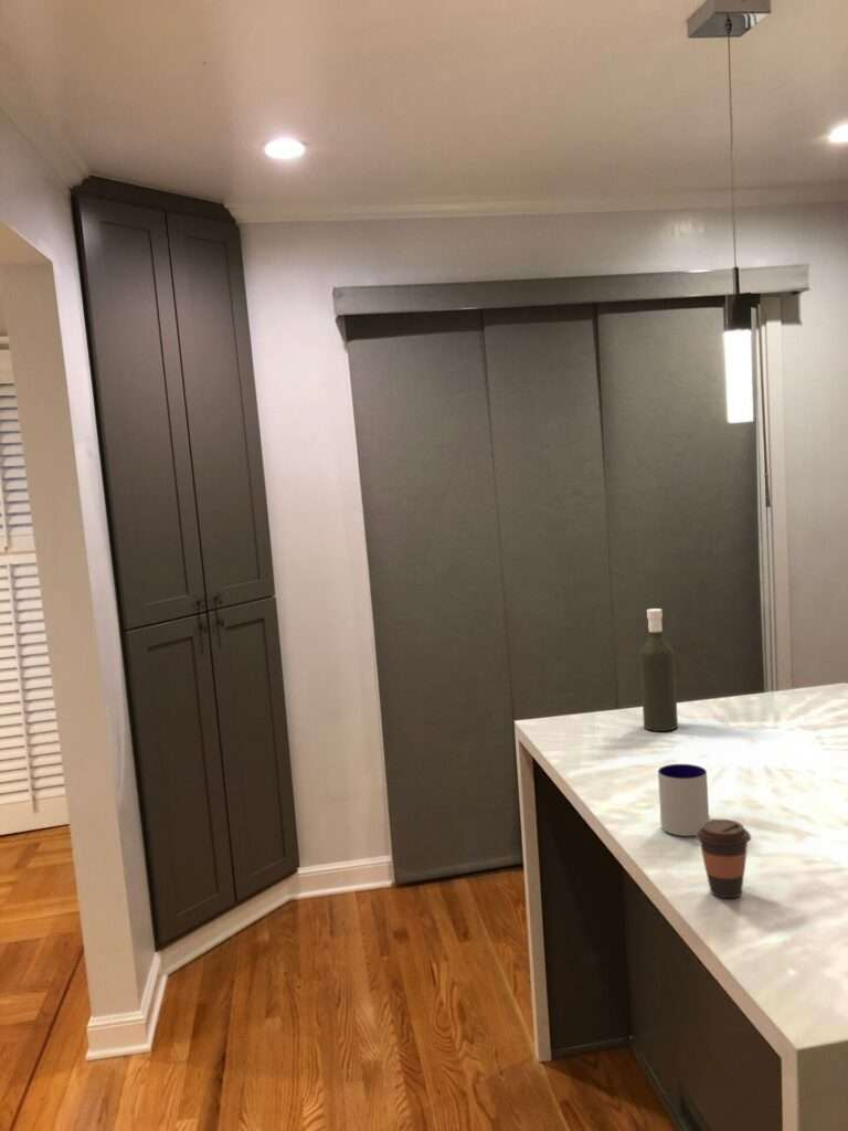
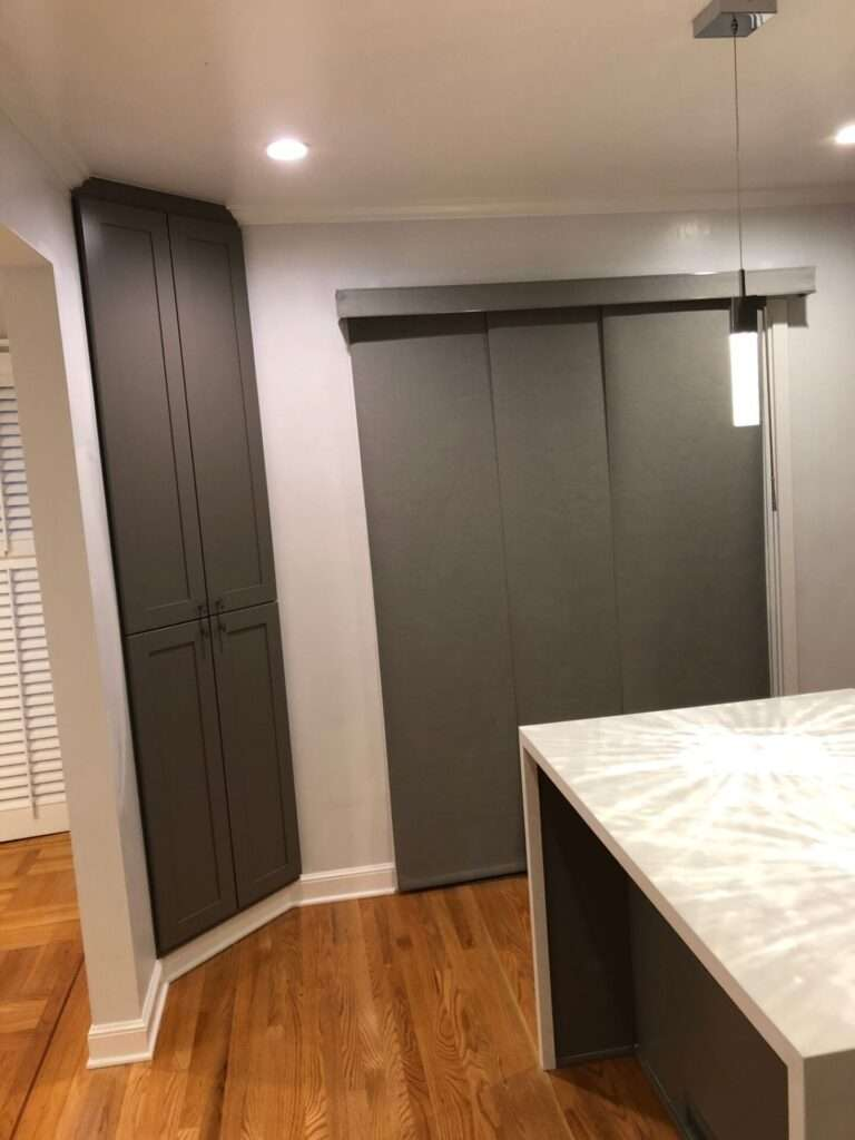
- bottle (657, 668)
- coffee cup (723, 858)
- mug (685, 795)
